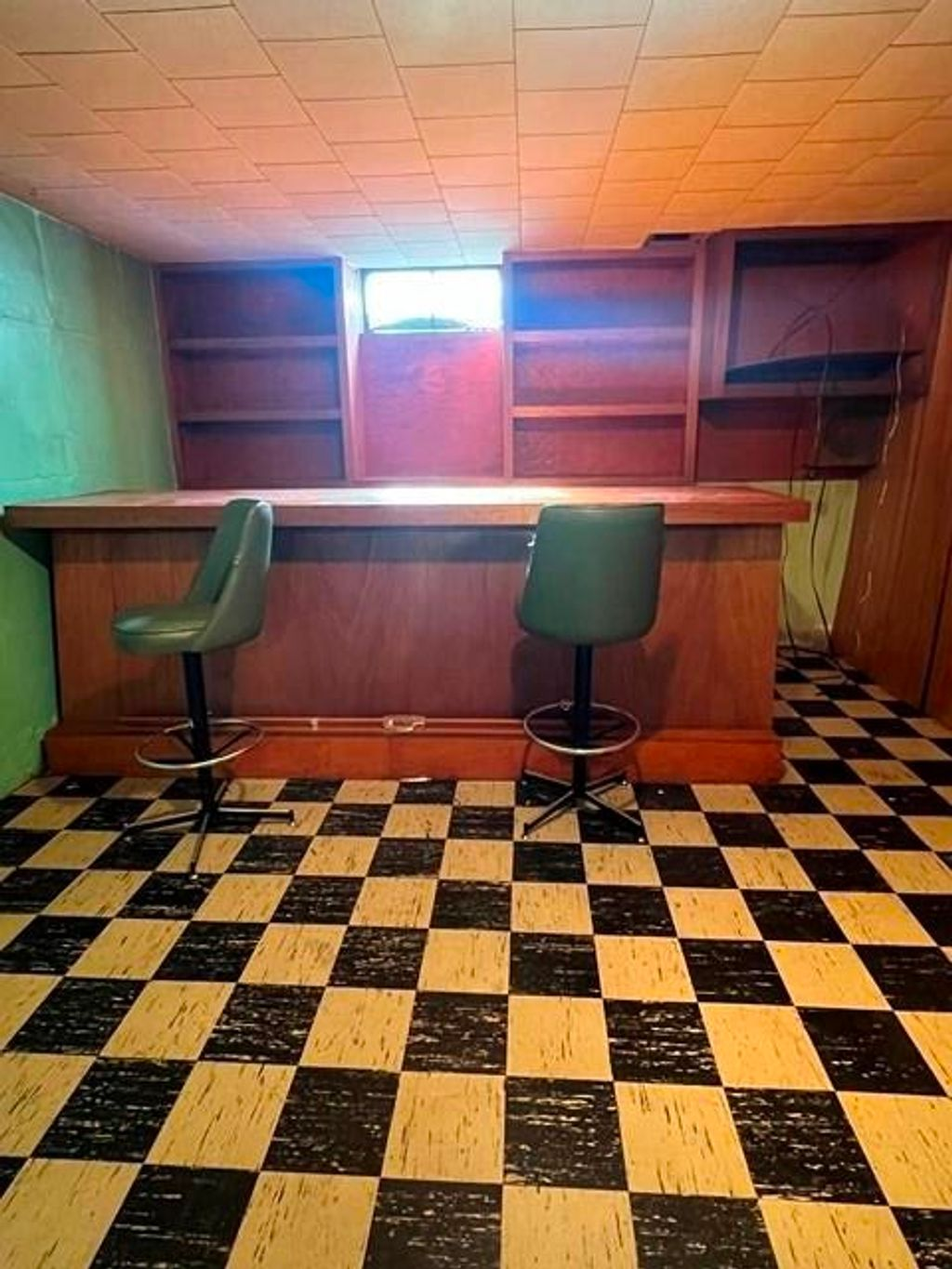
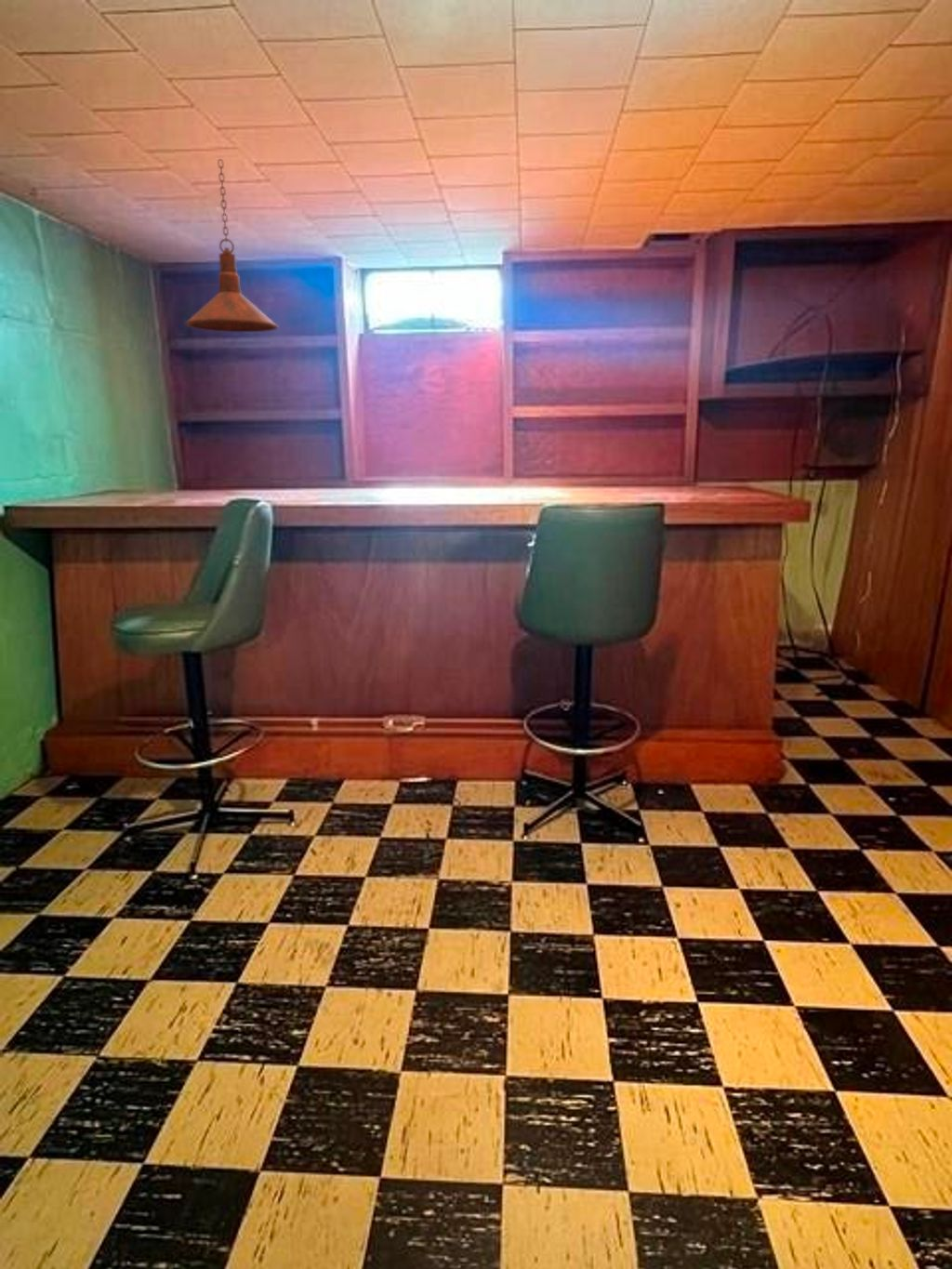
+ pendant light (226, 242)
